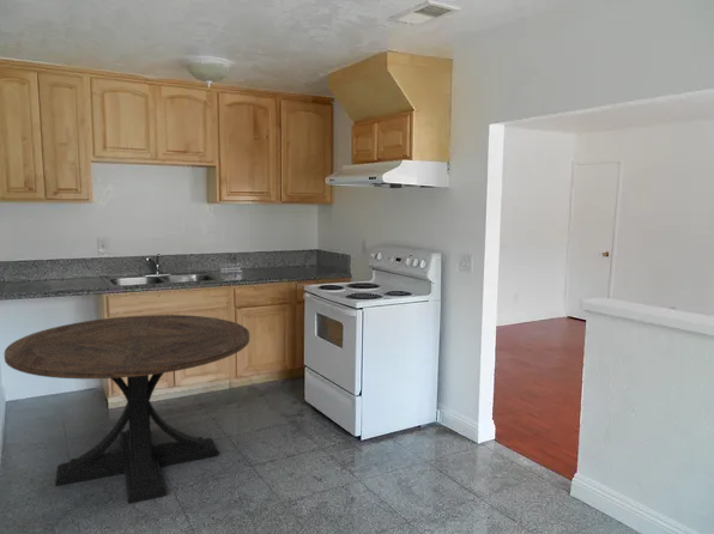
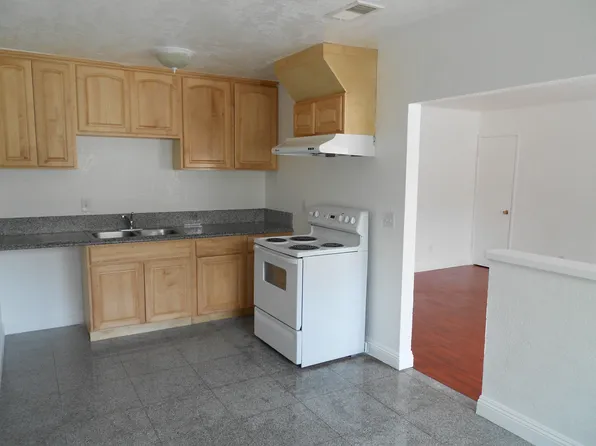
- round table (138, 401)
